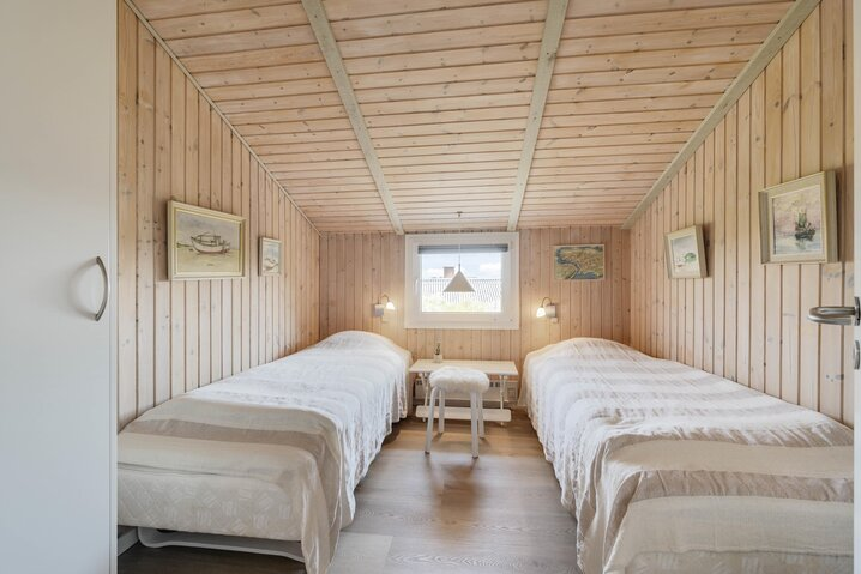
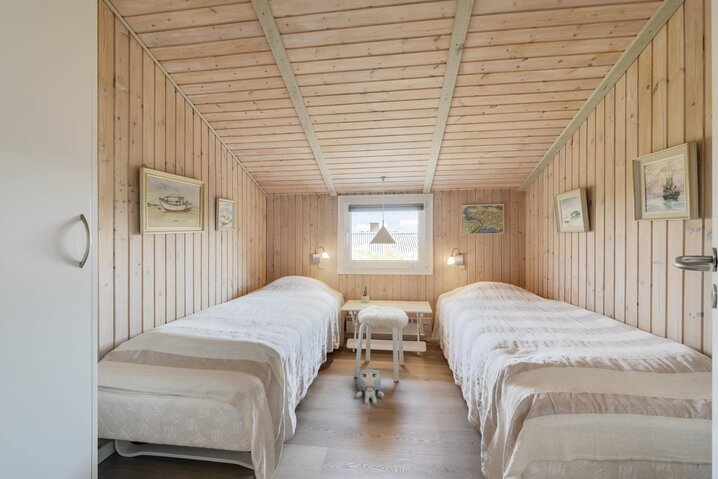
+ plush toy (369, 384)
